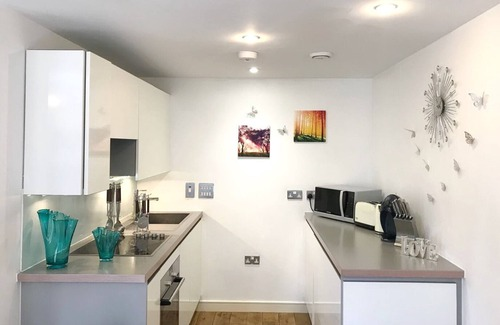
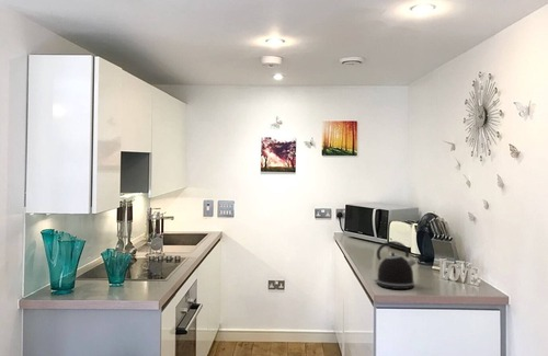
+ kettle (395, 263)
